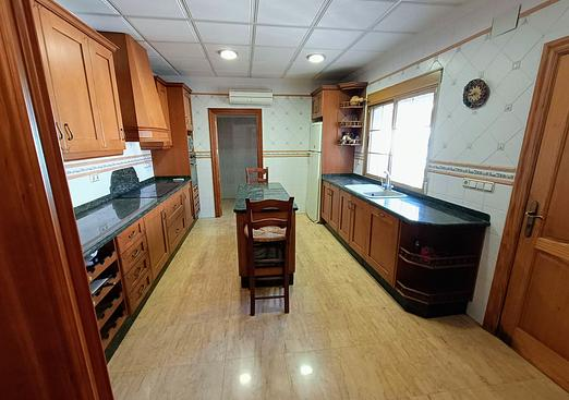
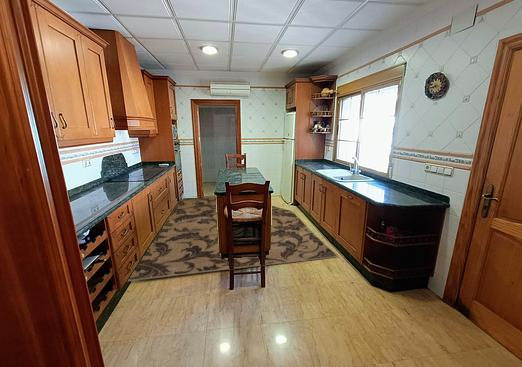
+ rug (216, 218)
